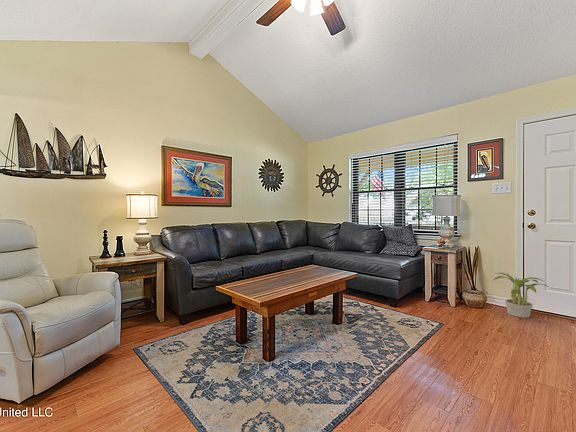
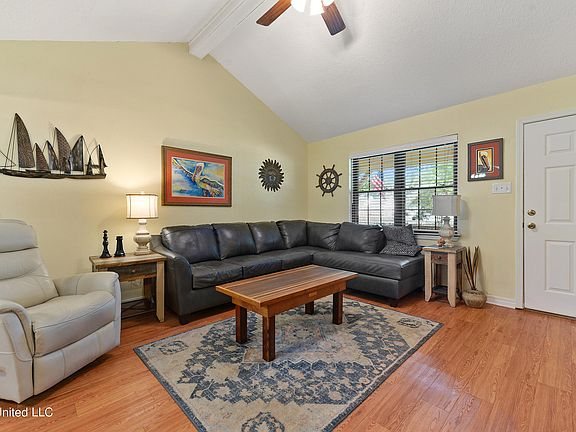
- potted plant (519, 295)
